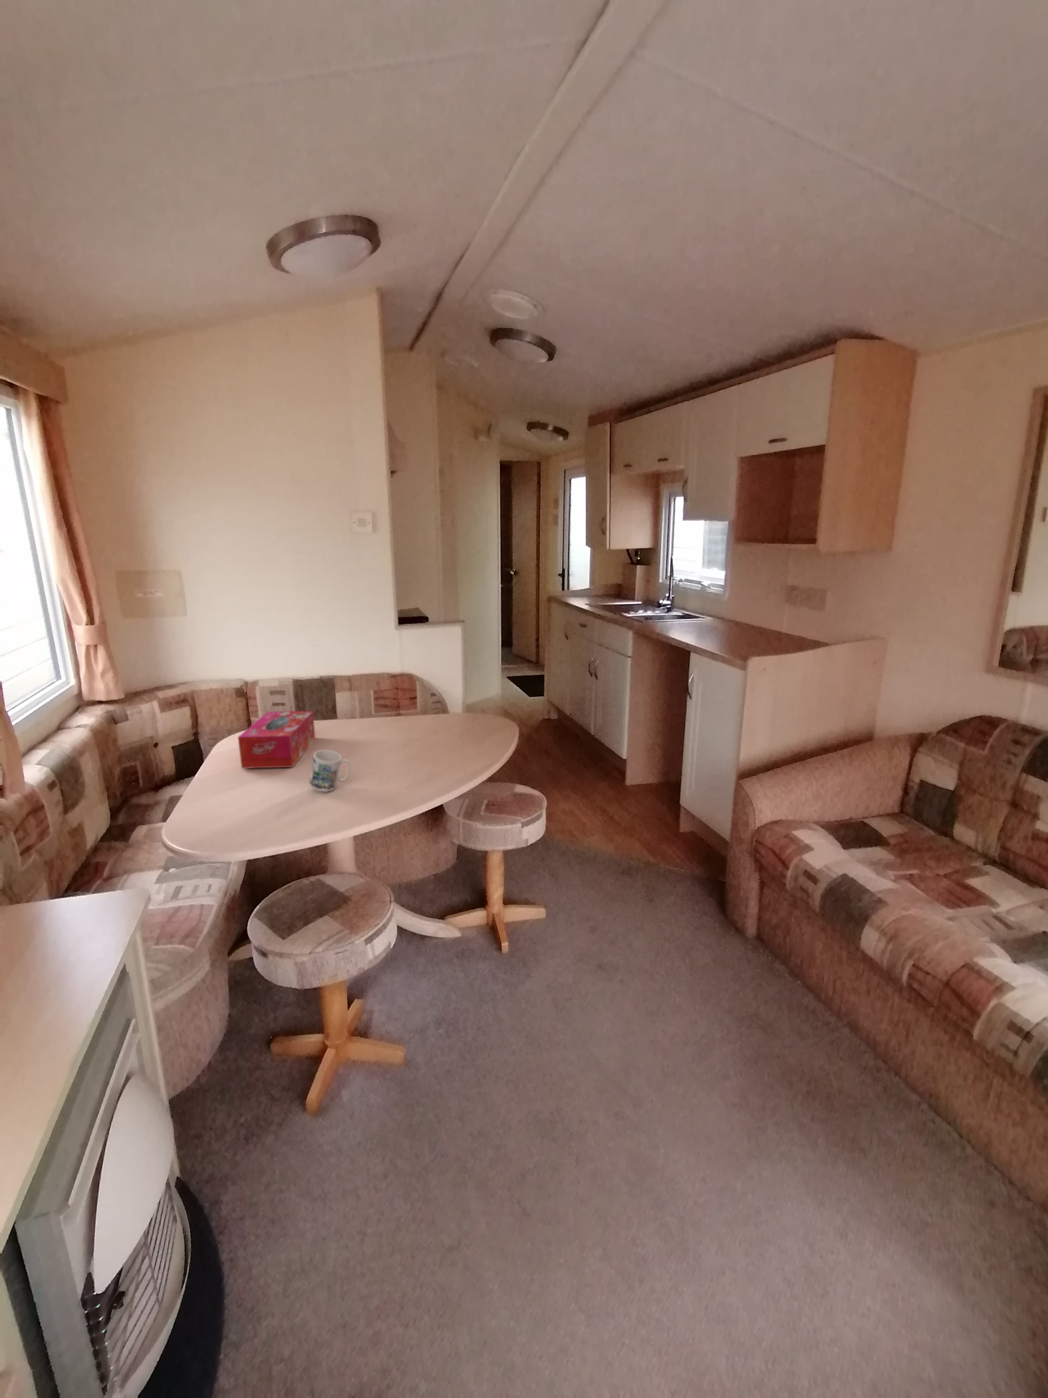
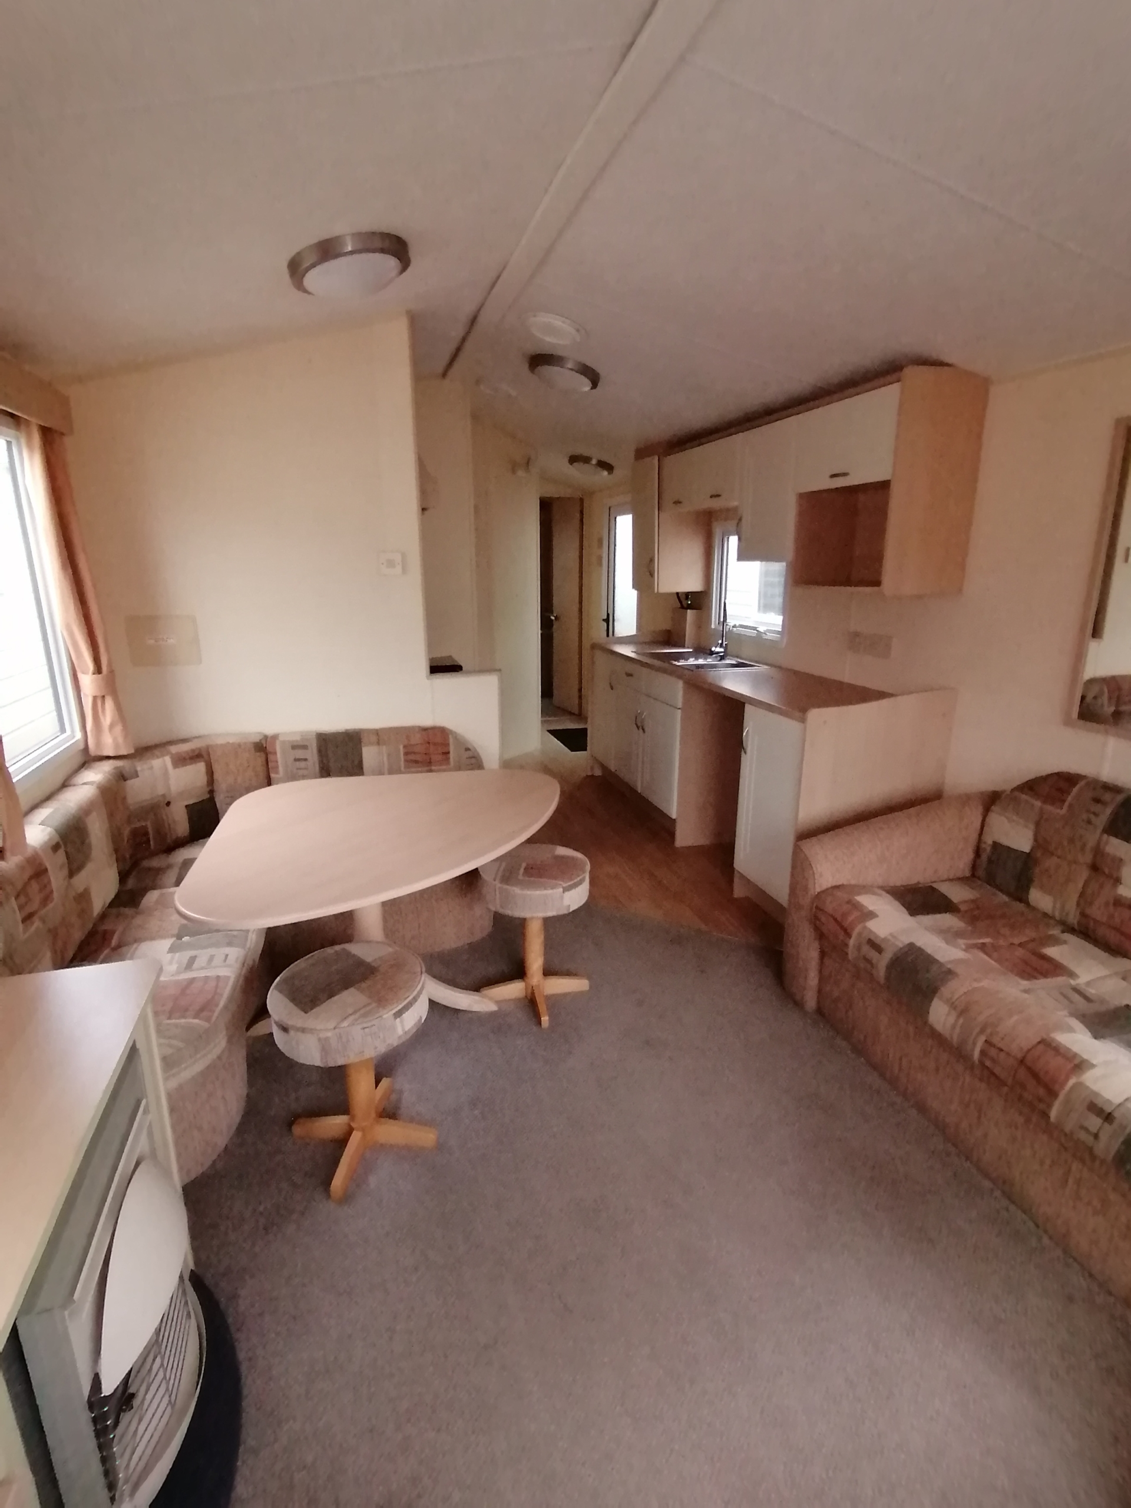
- tissue box (279, 738)
- mug (328, 768)
